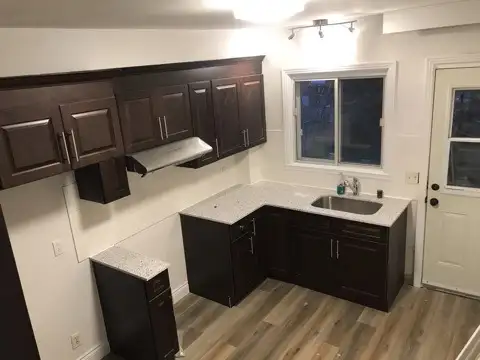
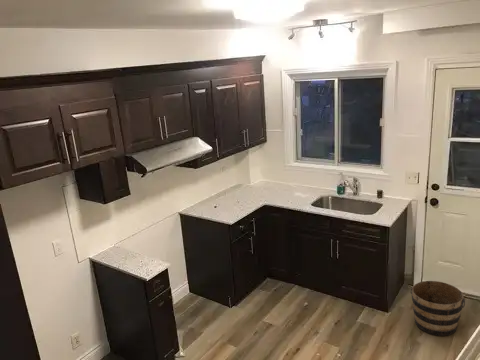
+ bucket (436, 308)
